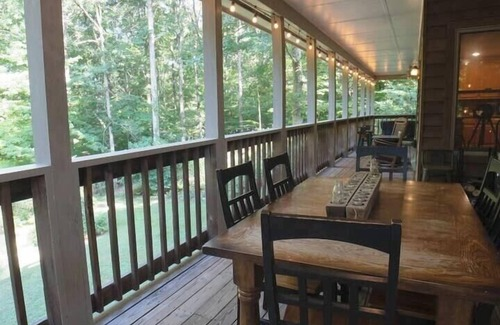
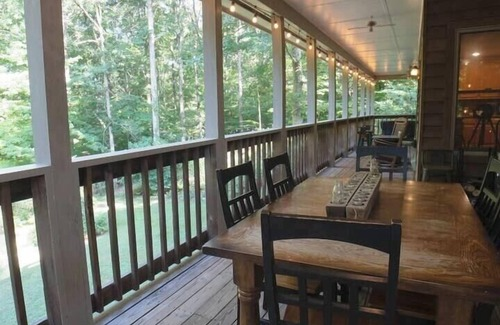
+ ceiling fan (371, 26)
